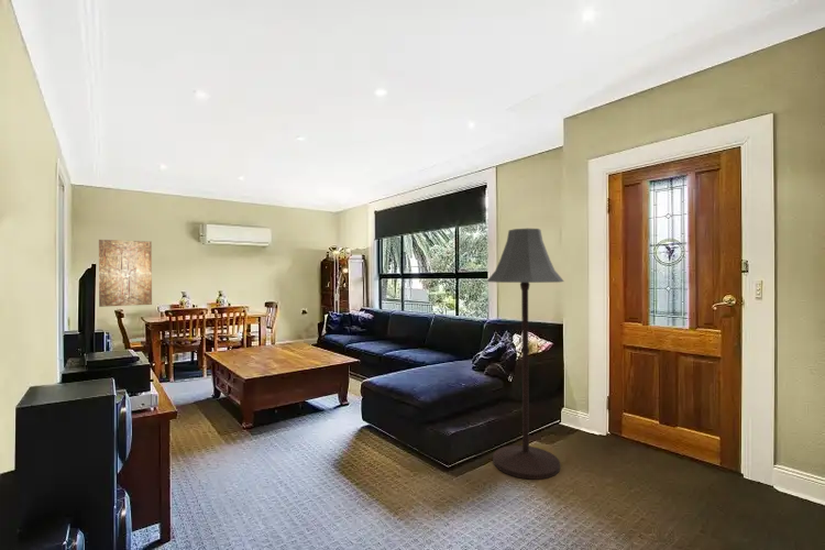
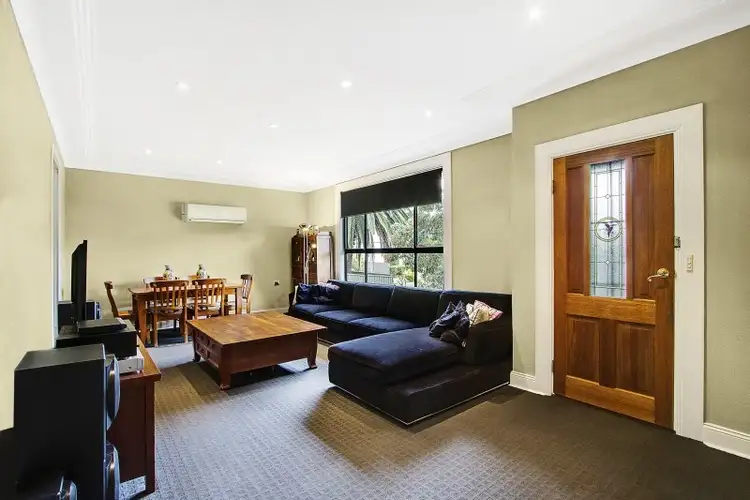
- wall art (125, 273)
- floor lamp (525, 346)
